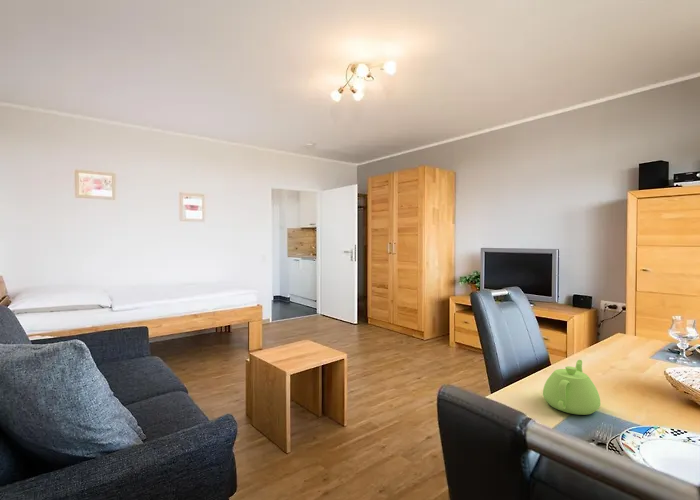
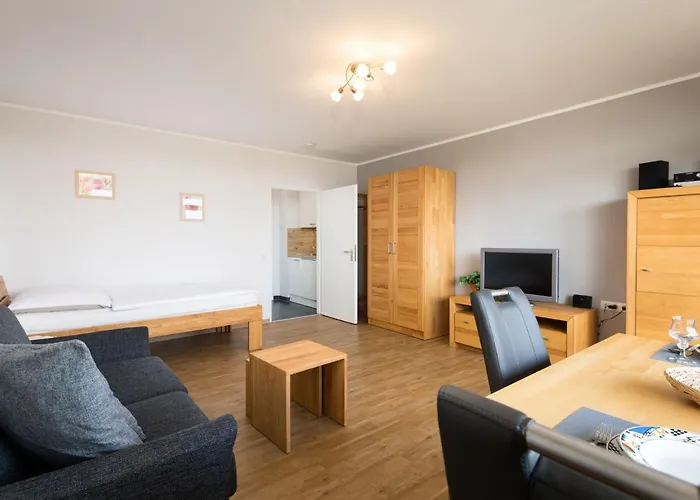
- teapot (571, 385)
